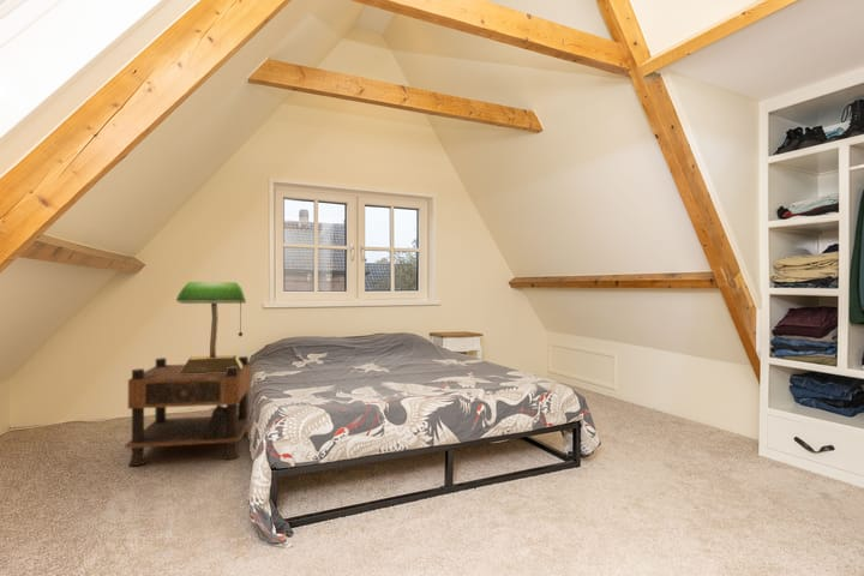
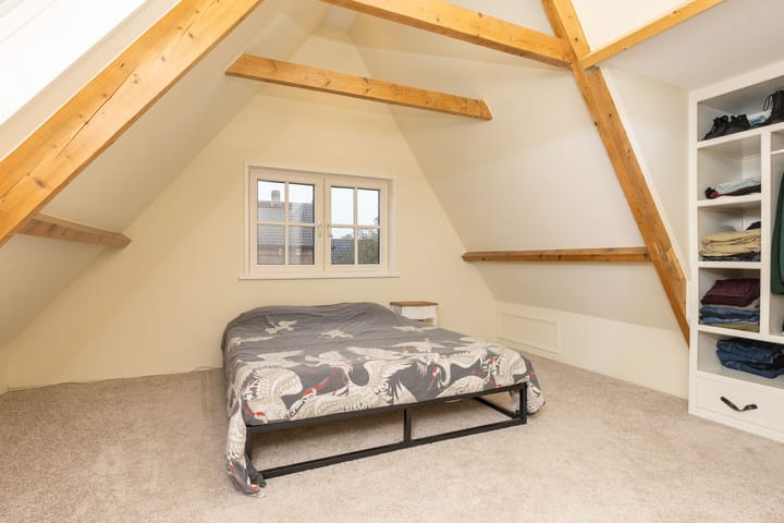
- table lamp (212, 325)
- nightstand (194, 404)
